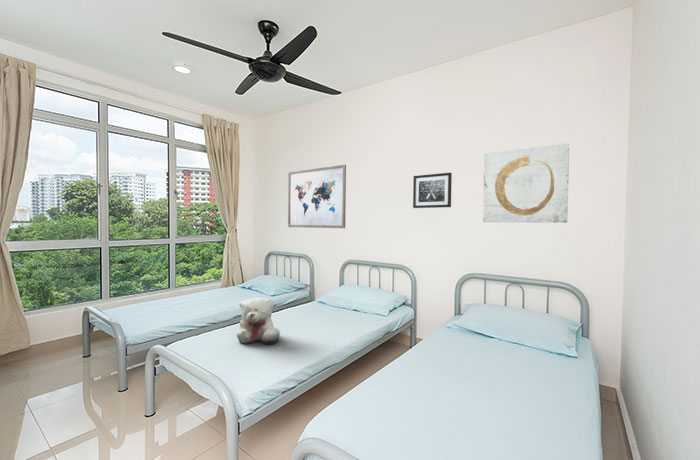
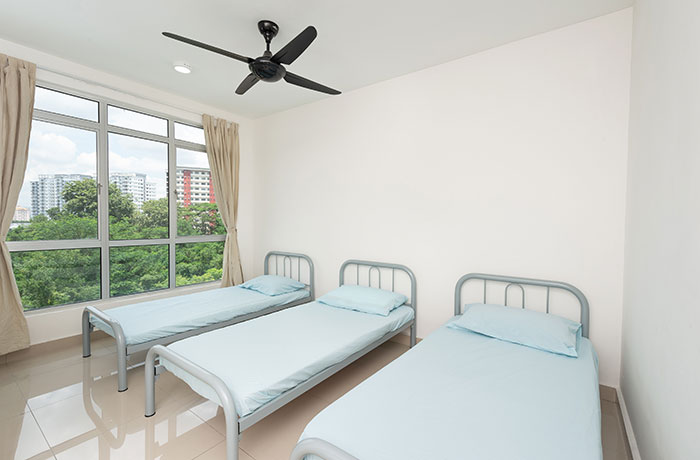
- wall art (431, 191)
- wall art (314, 198)
- wall art (523, 185)
- teddy bear (259, 318)
